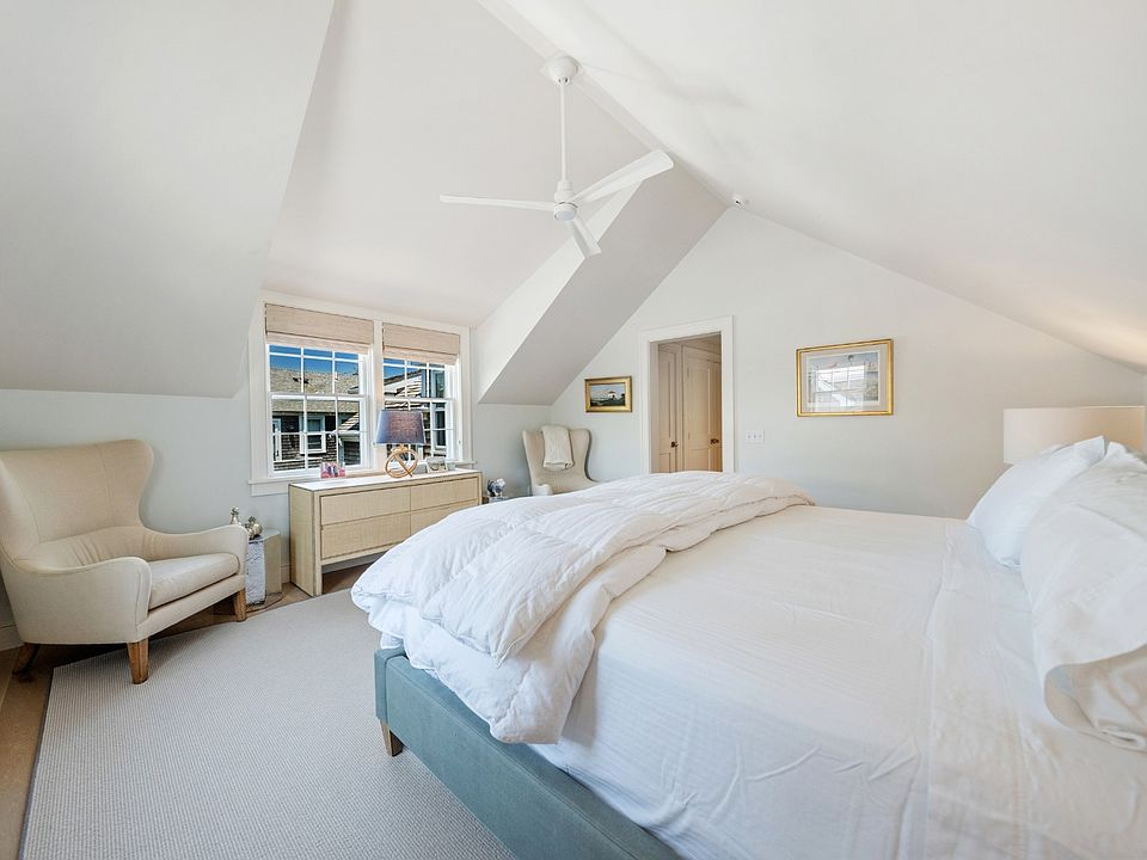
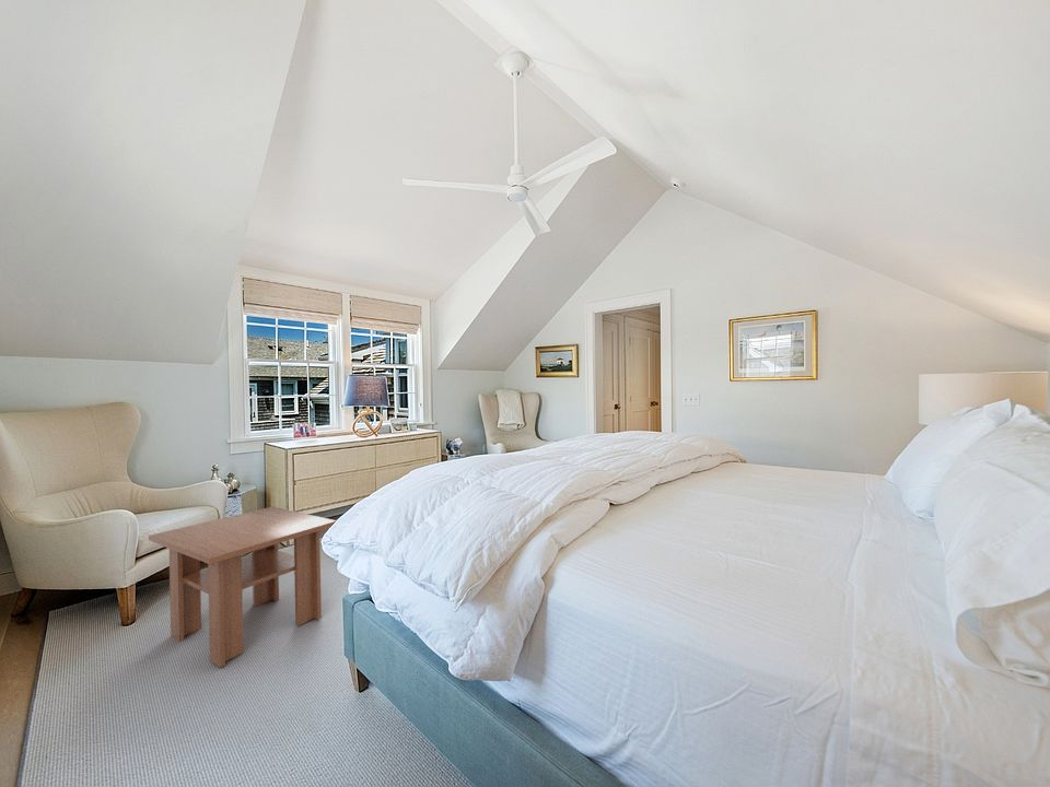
+ coffee table (247, 577)
